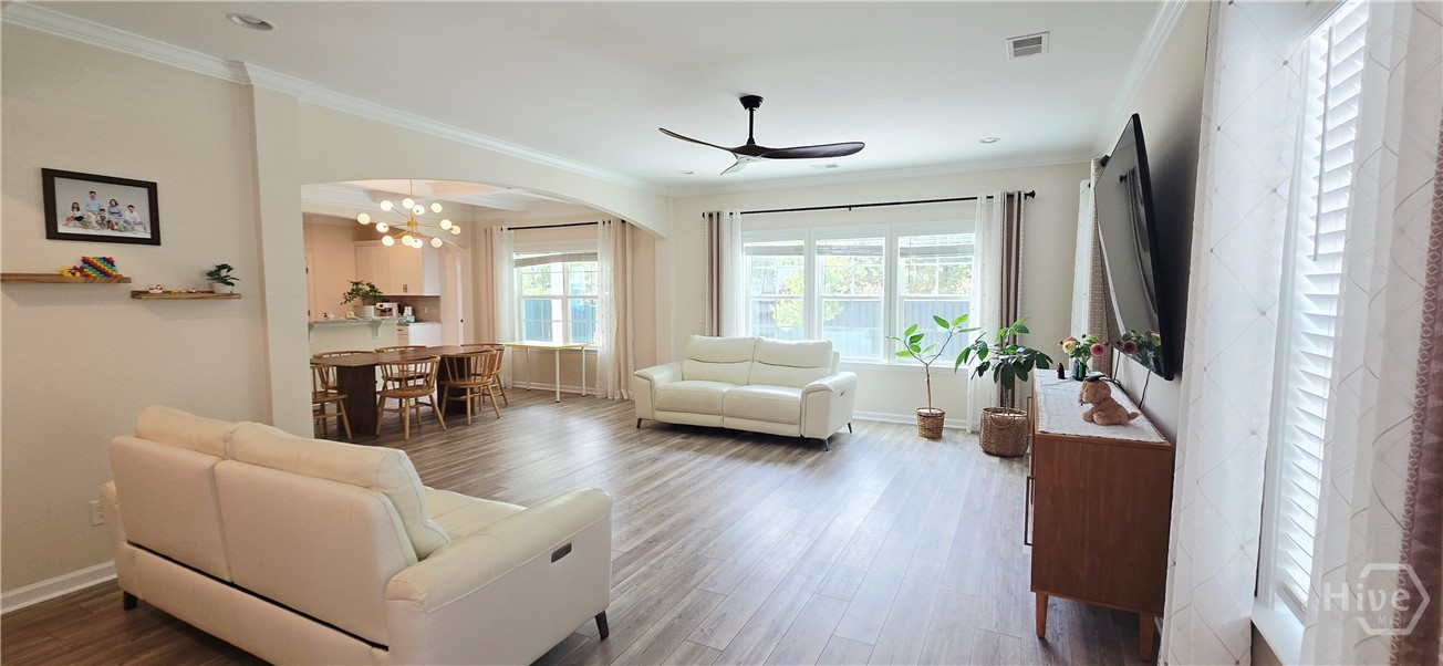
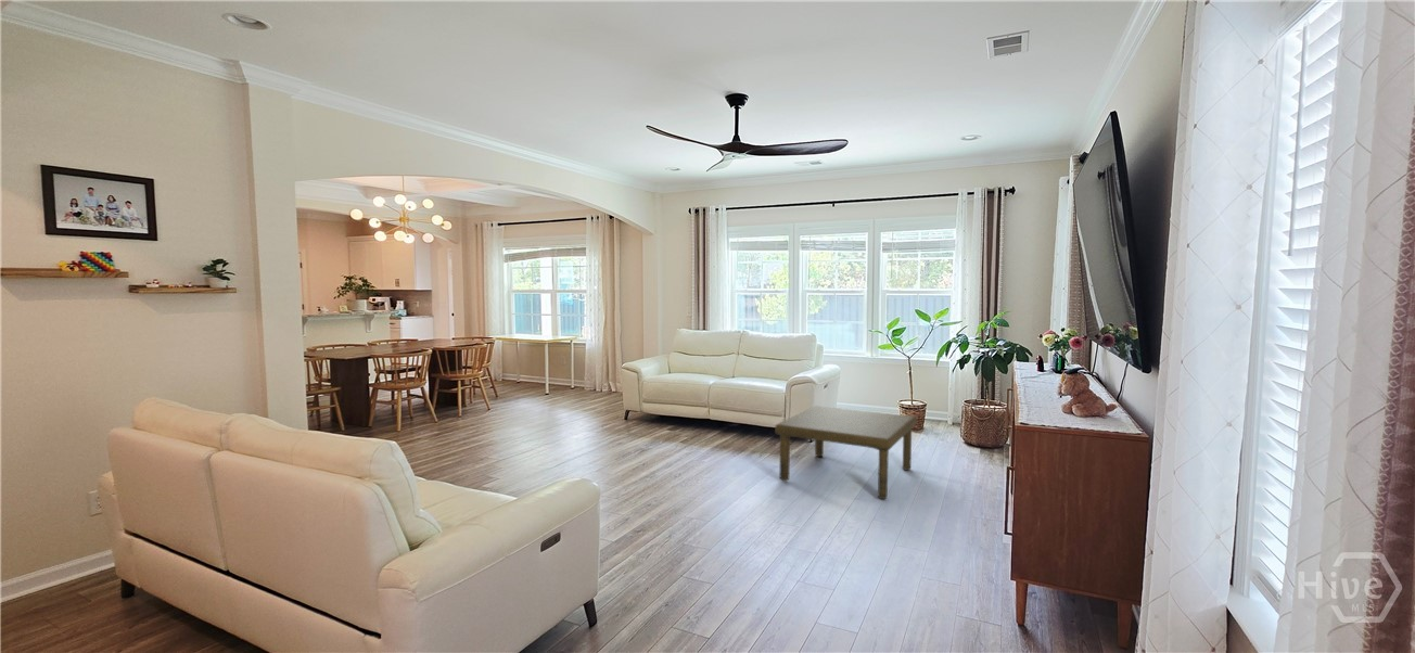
+ coffee table (846, 444)
